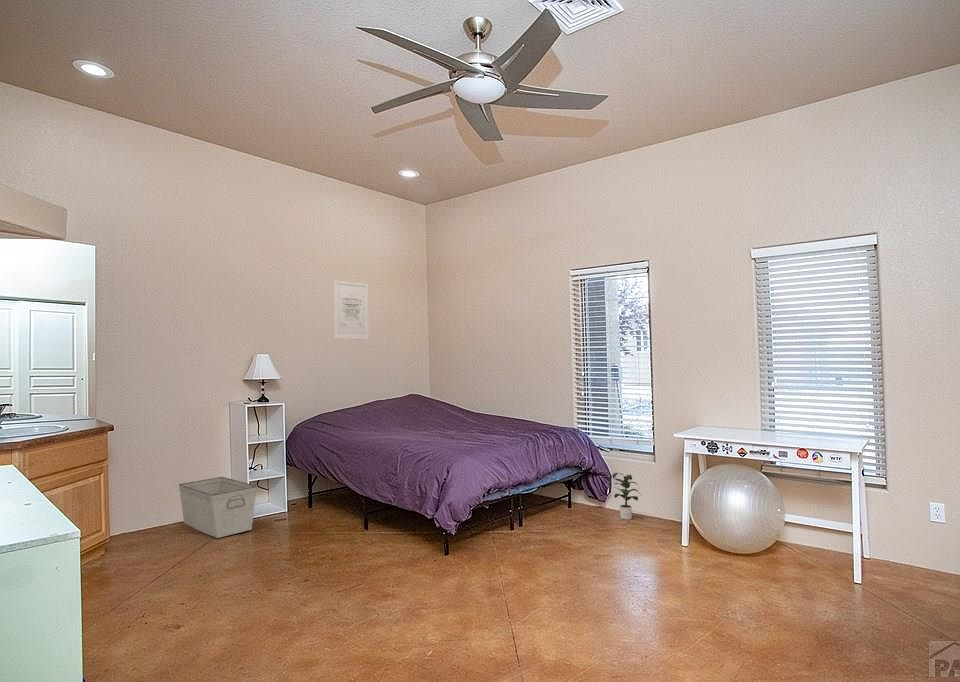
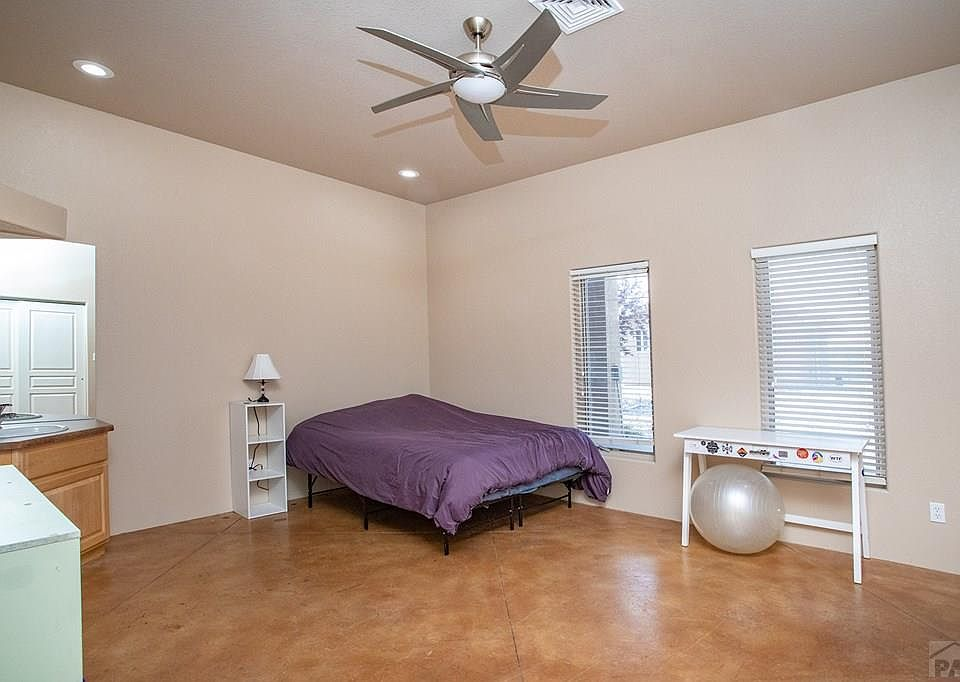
- storage bin (217, 505)
- wall art (351, 310)
- potted plant (629, 496)
